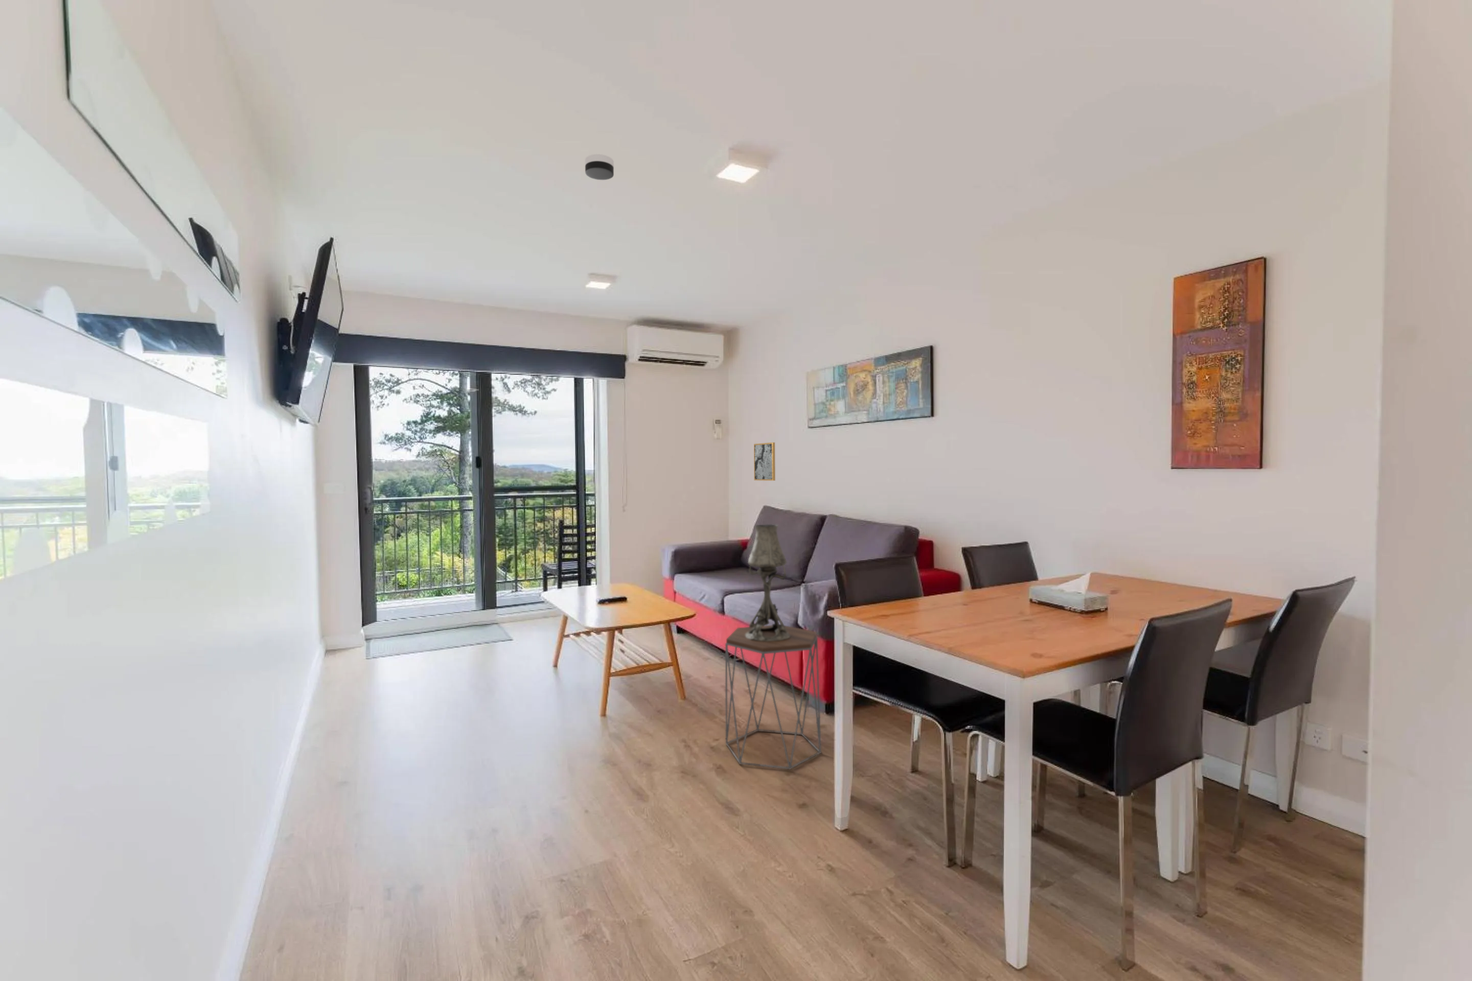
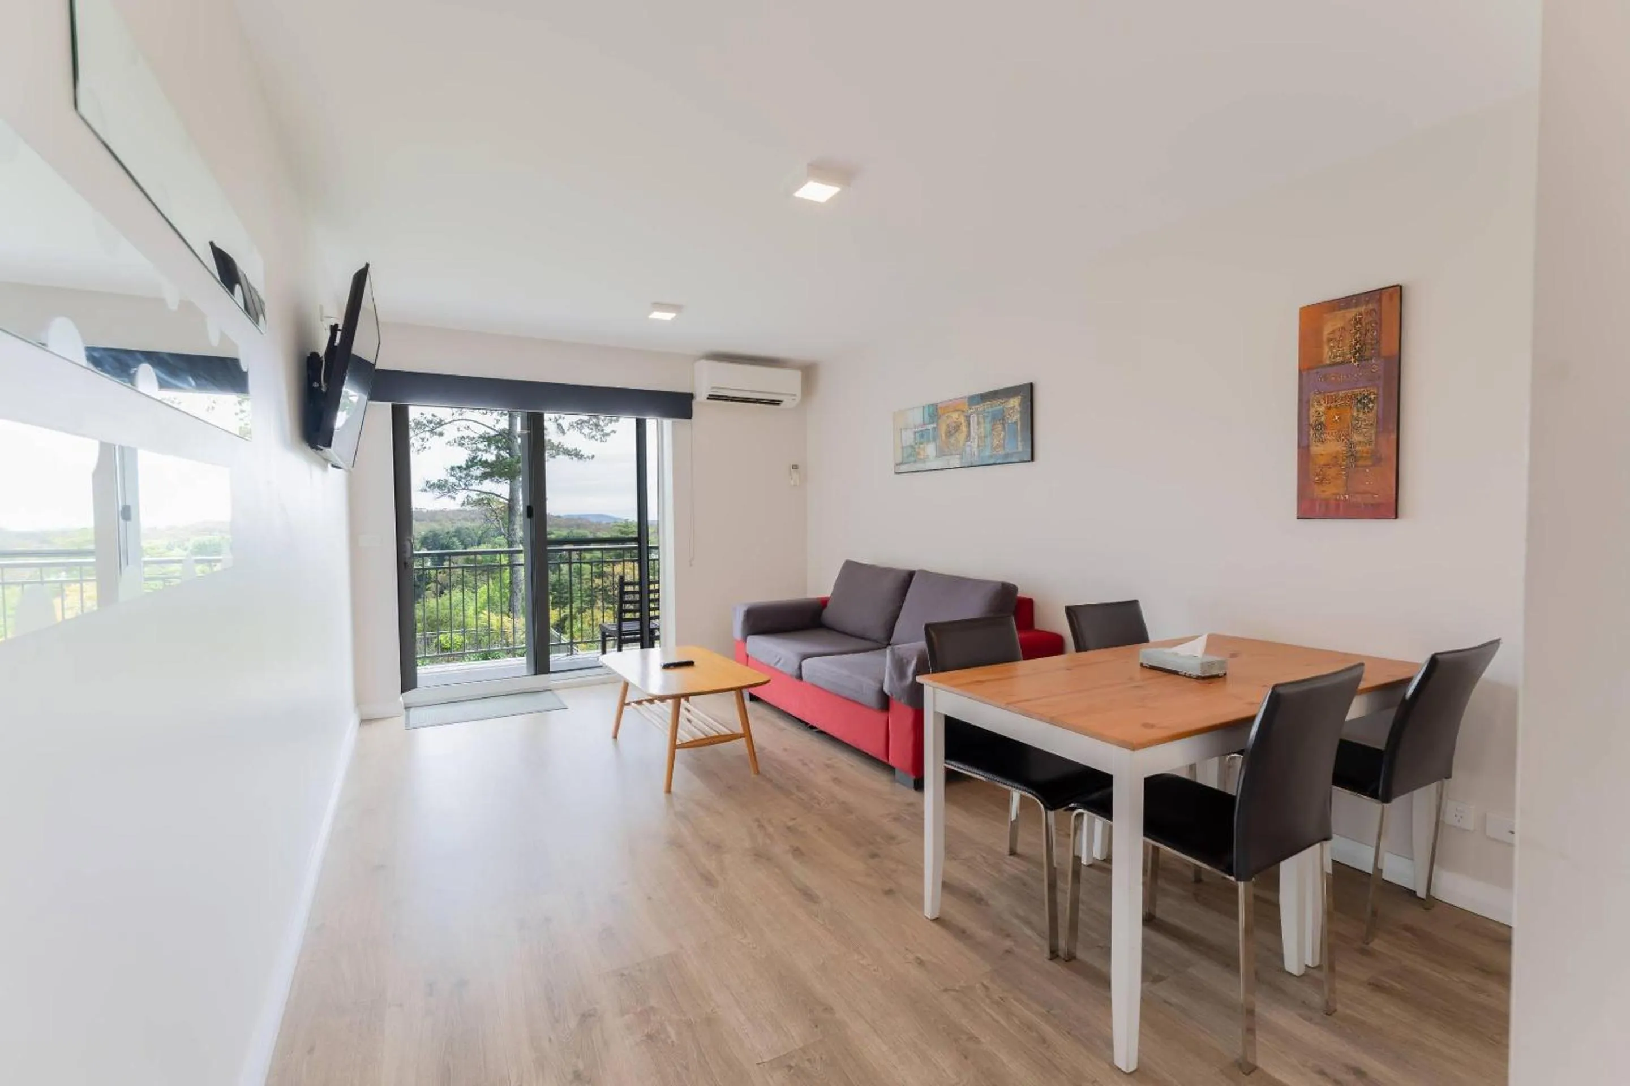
- wall art (764, 461)
- side table (772, 692)
- table lamp (768, 580)
- smoke detector (599, 168)
